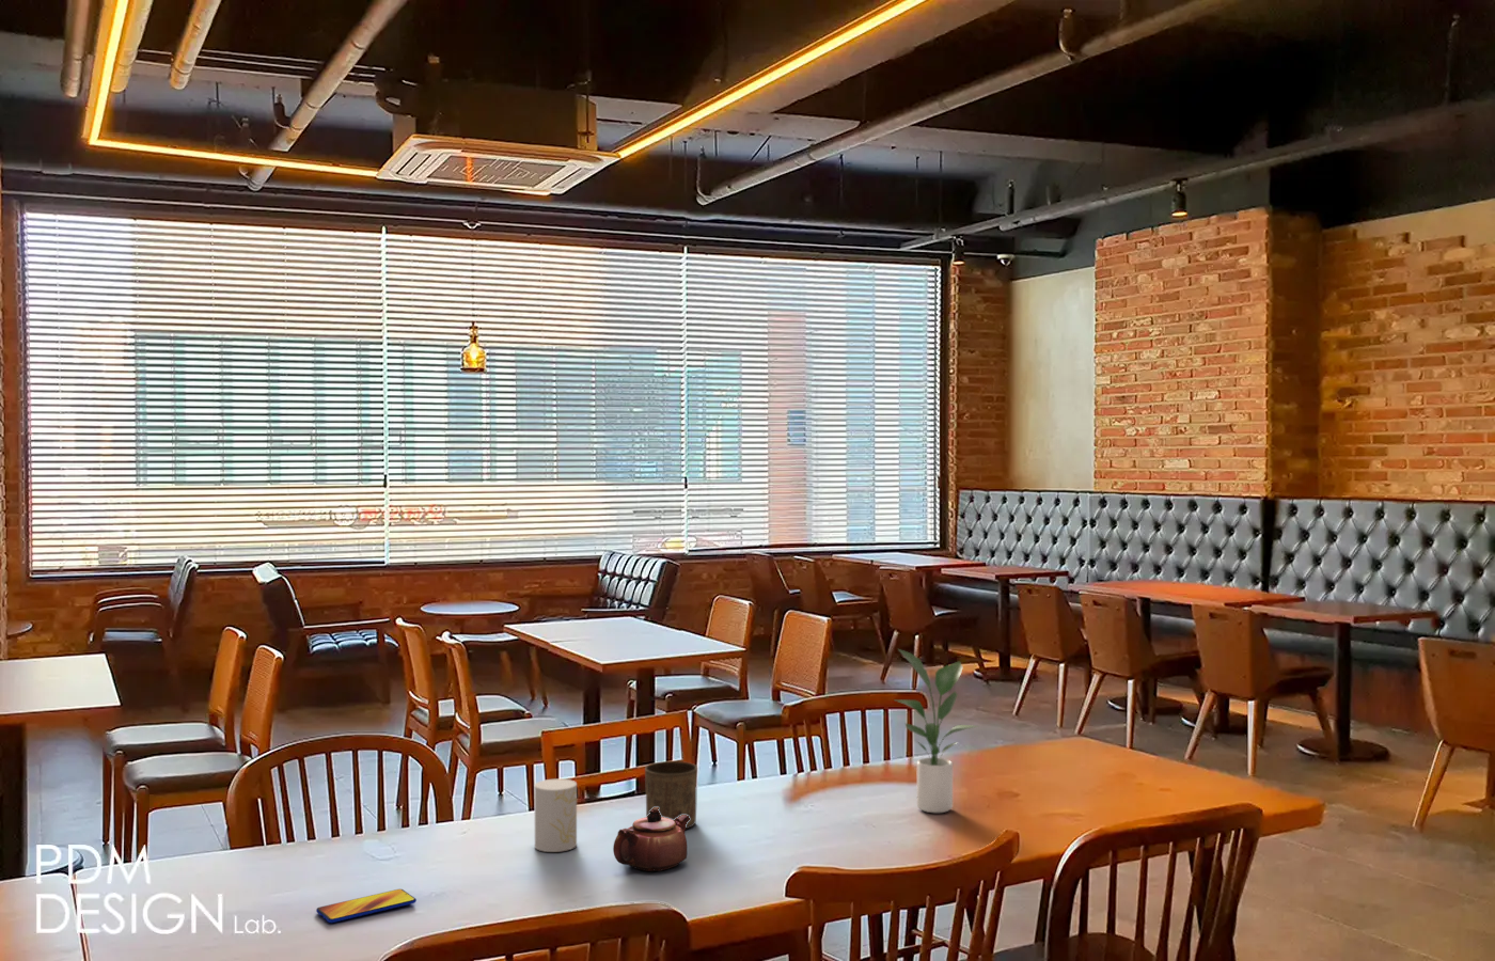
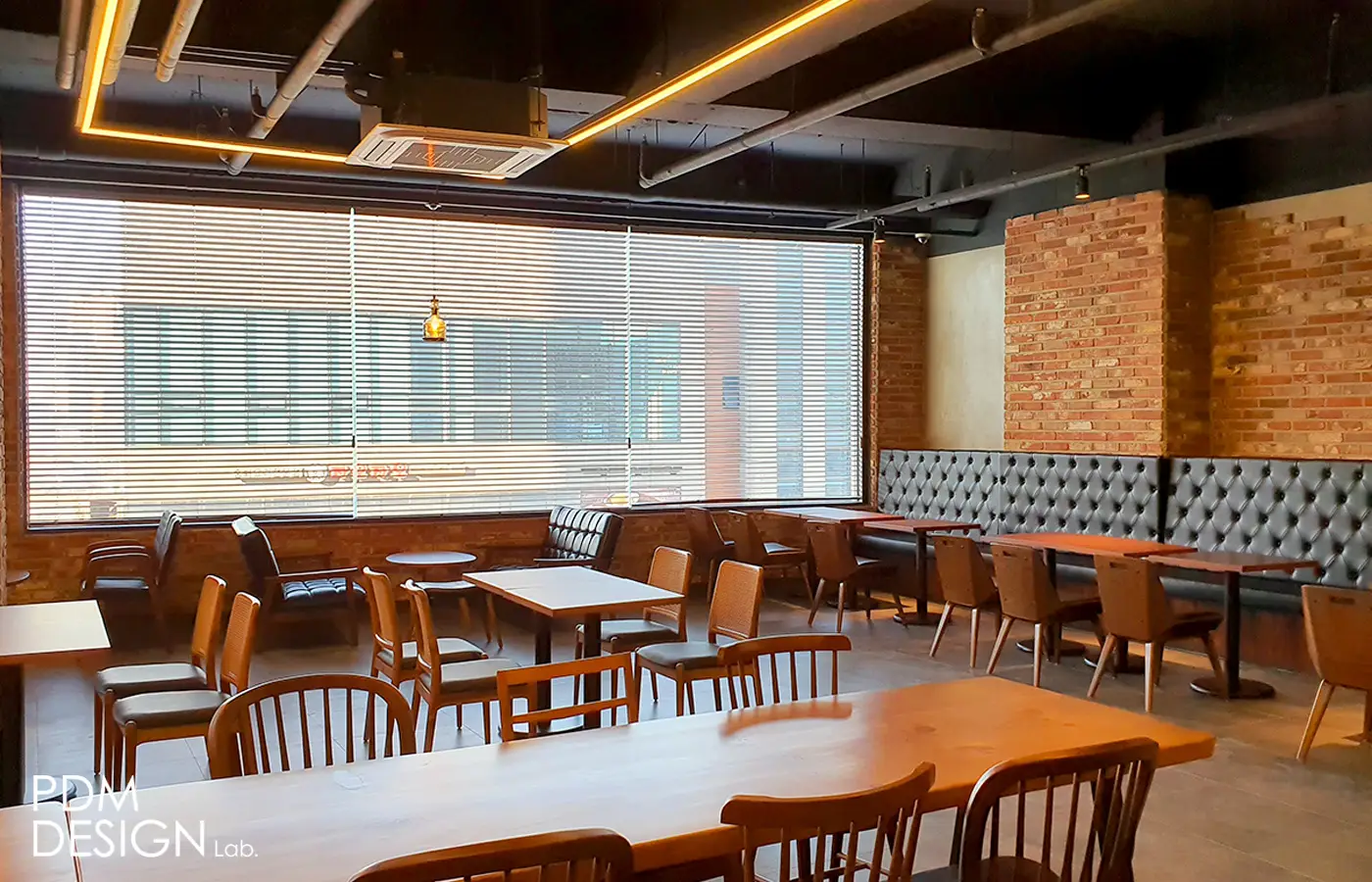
- smartphone (366, 905)
- potted plant (936, 729)
- cup (670, 795)
- cup (556, 815)
- teapot (652, 835)
